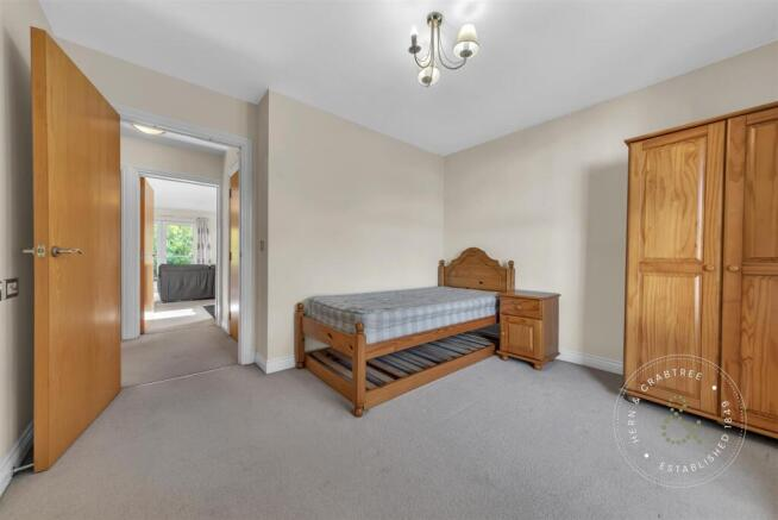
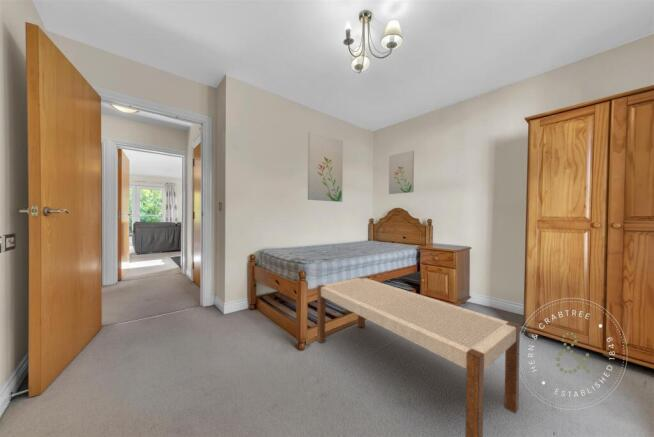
+ bench (397, 334)
+ wall art (326, 168)
+ wall art (400, 173)
